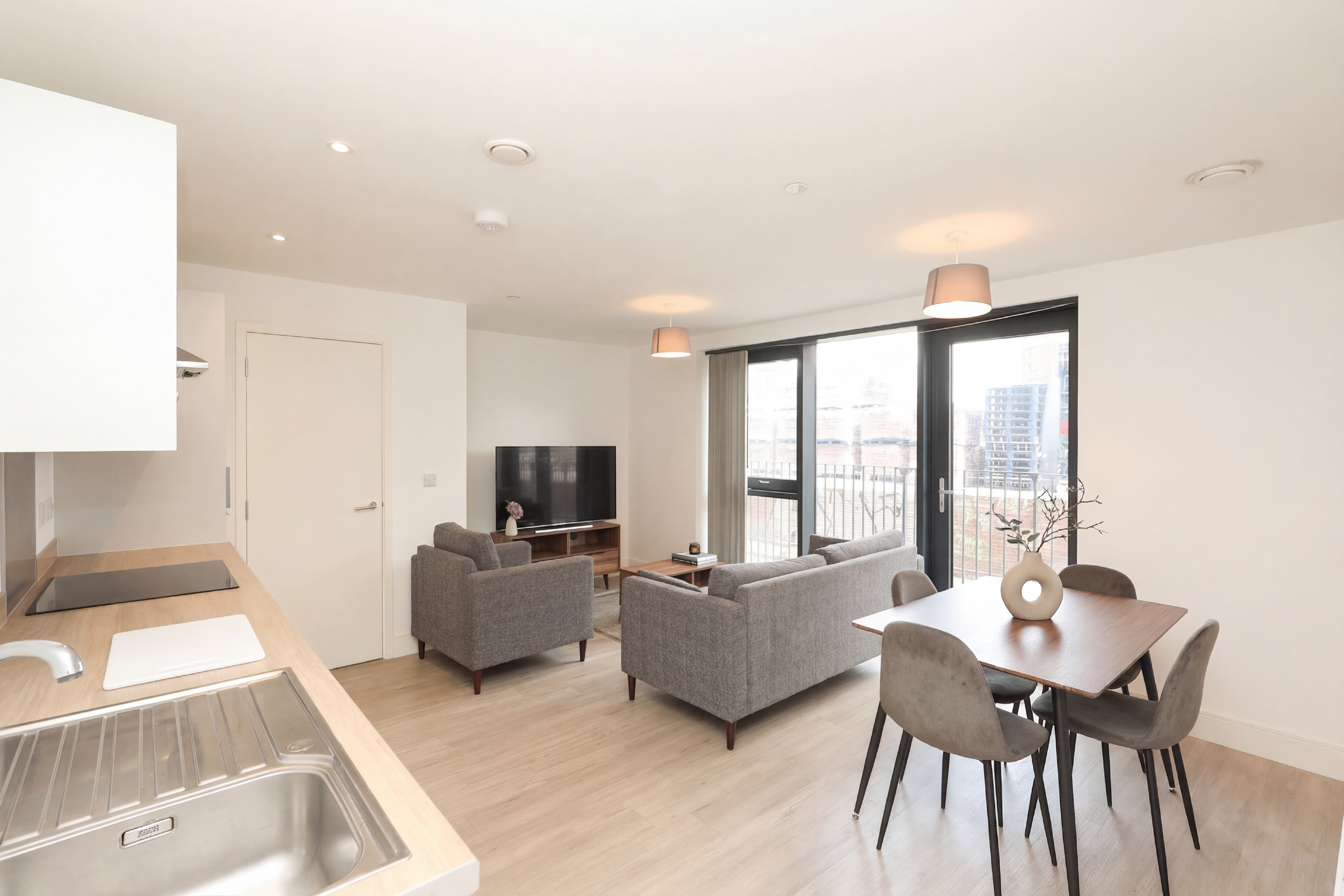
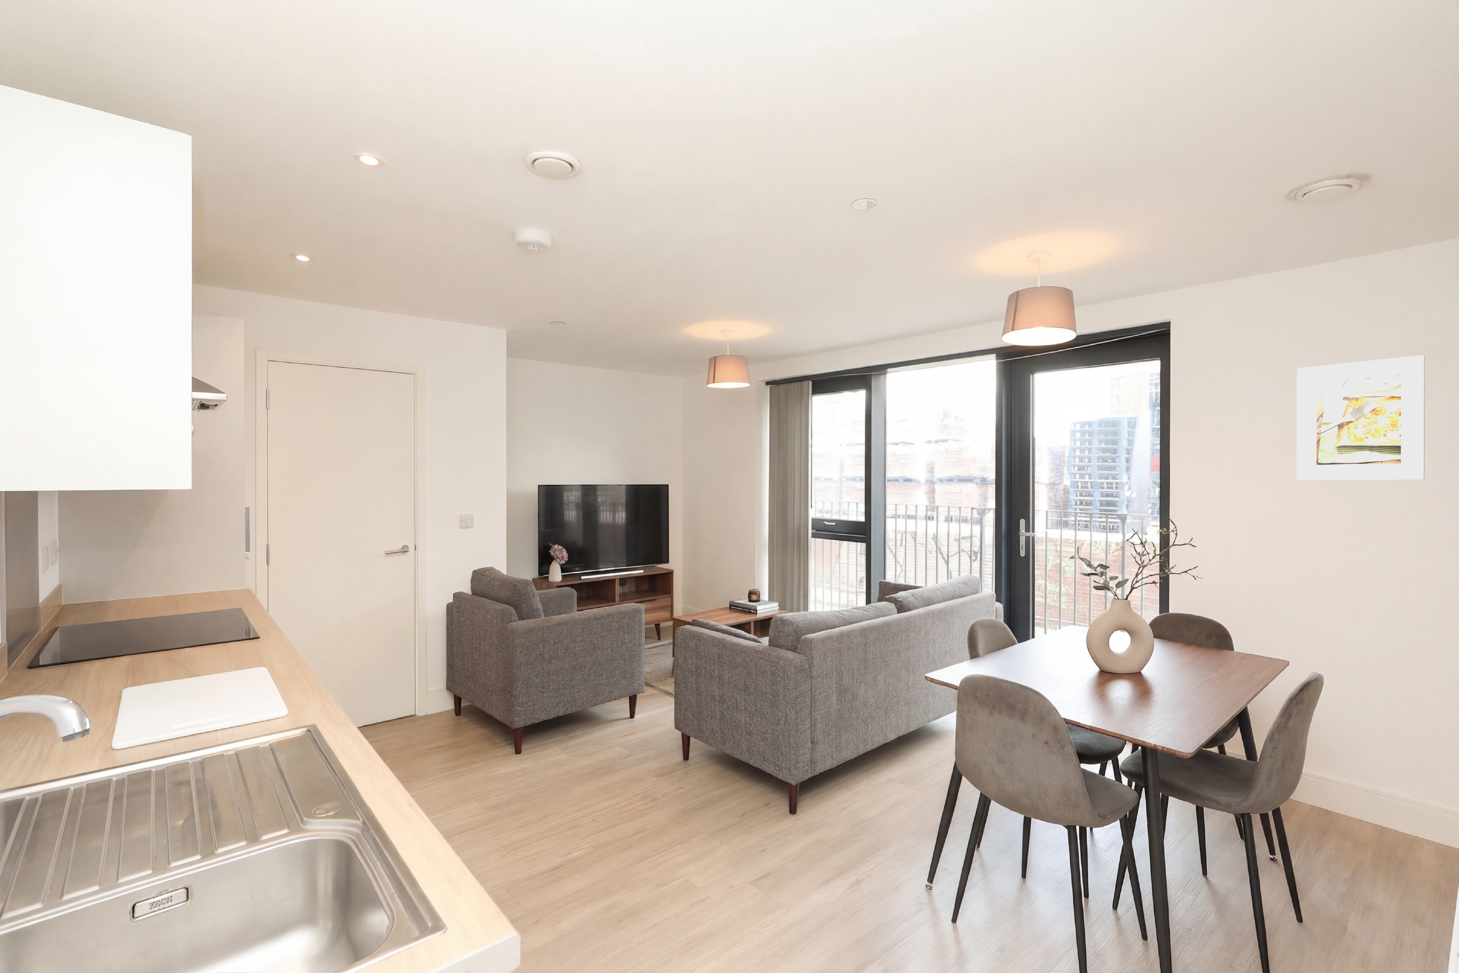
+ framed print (1357, 421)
